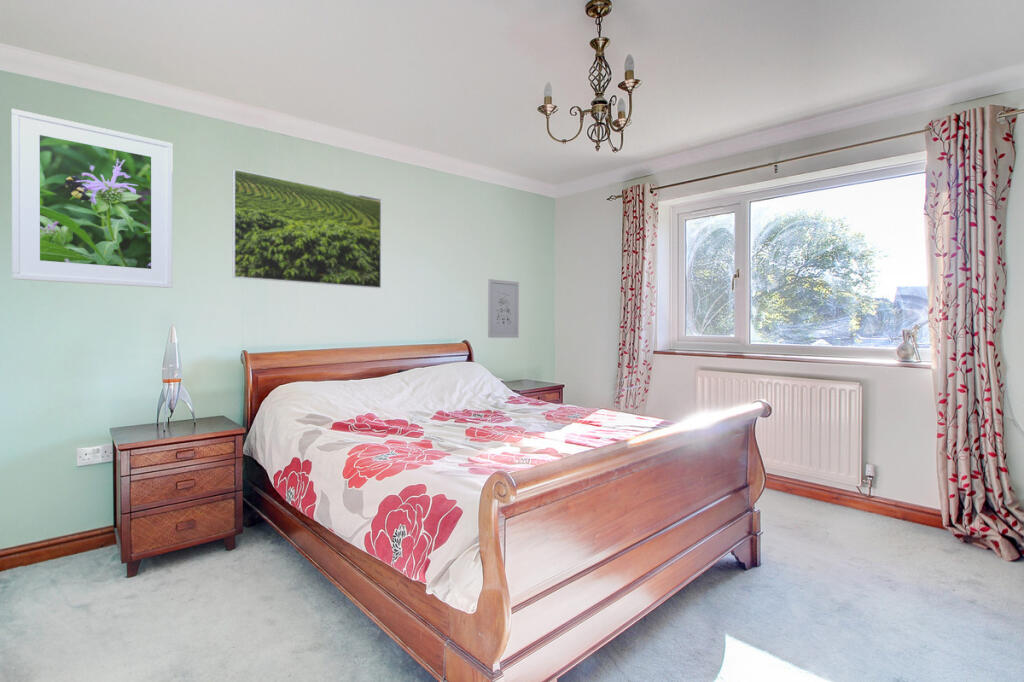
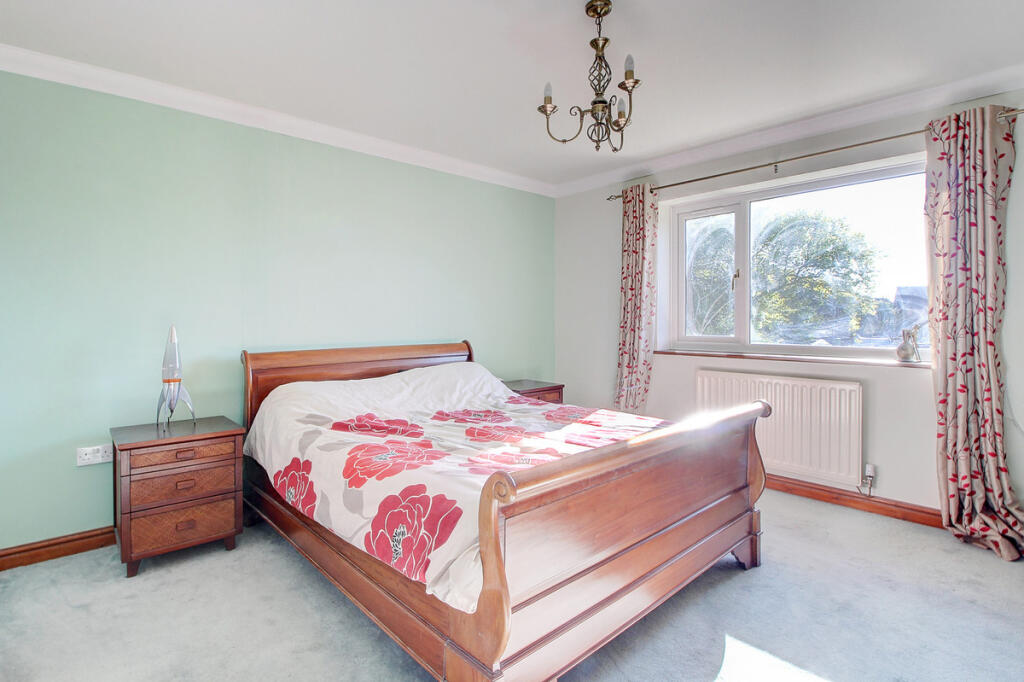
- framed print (98, 205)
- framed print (313, 234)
- wall art (503, 309)
